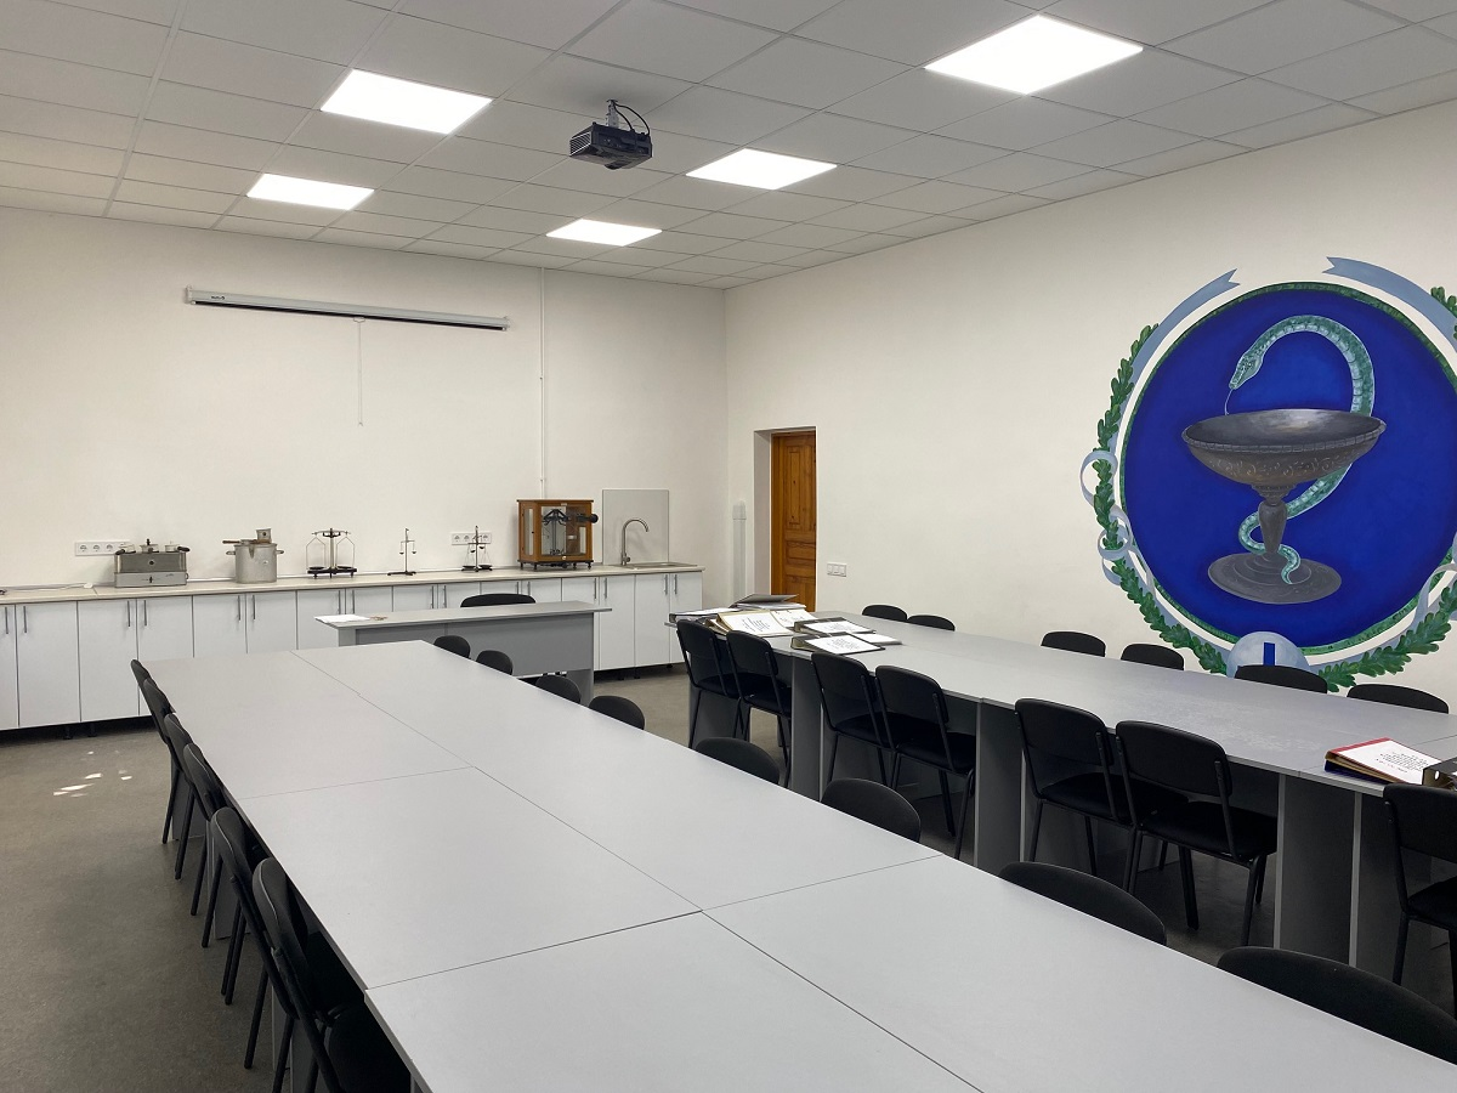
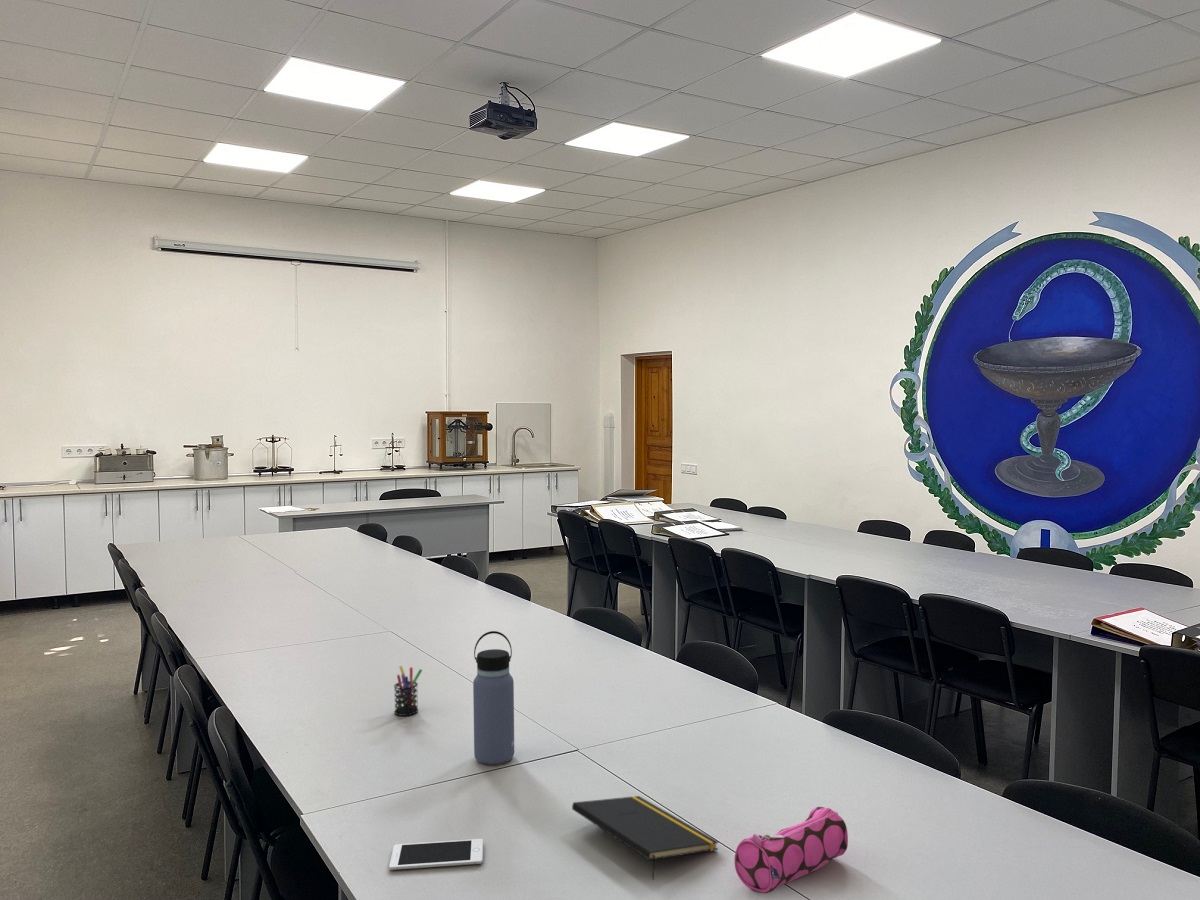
+ pen holder (409, 688)
+ pencil case (794, 845)
+ notepad (643, 825)
+ water bottle (493, 696)
+ cell phone (437, 854)
